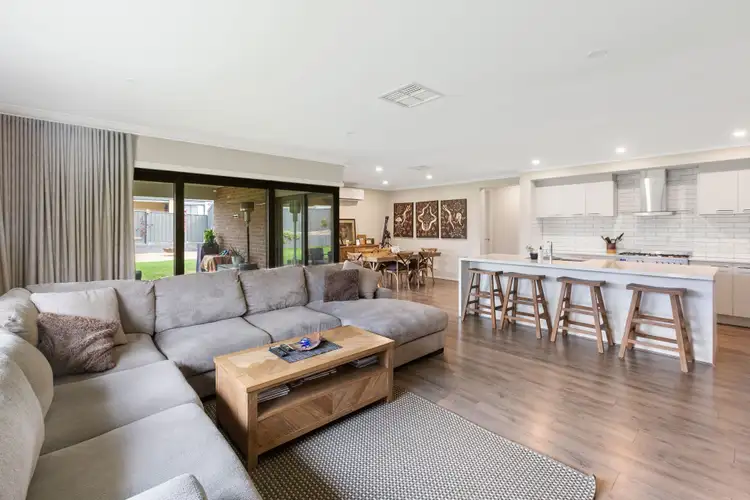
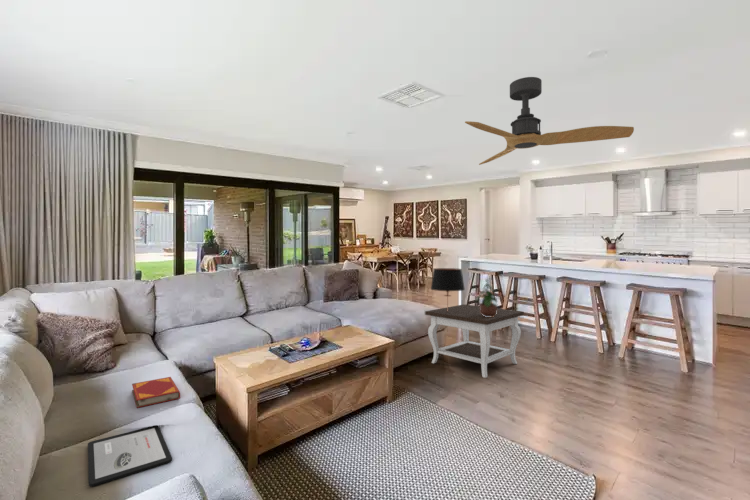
+ side table (474, 342)
+ ceiling fan (539, 119)
+ table lamp (447, 289)
+ hardback book (155, 390)
+ tablet (128, 451)
+ potted plant (487, 295)
